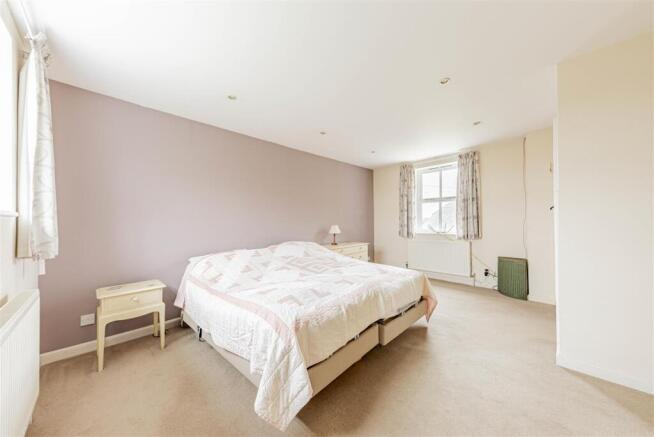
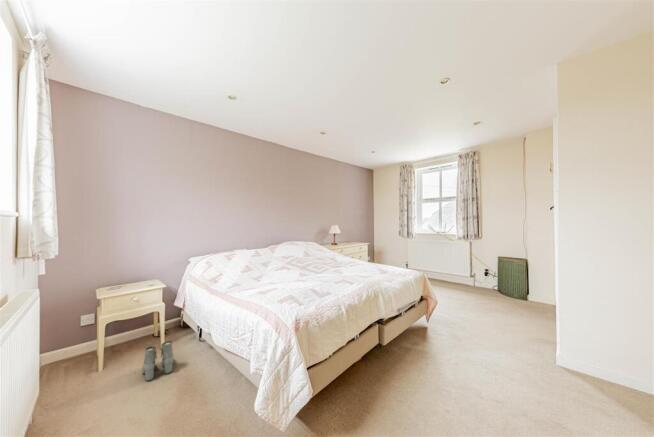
+ boots (156, 356)
